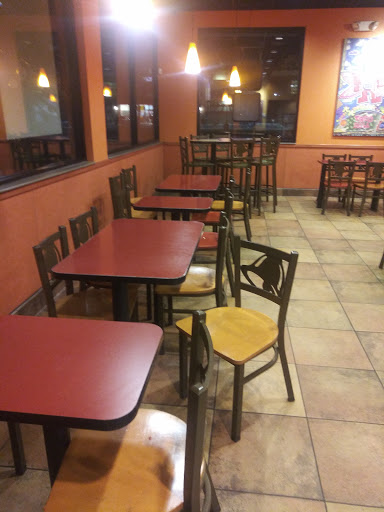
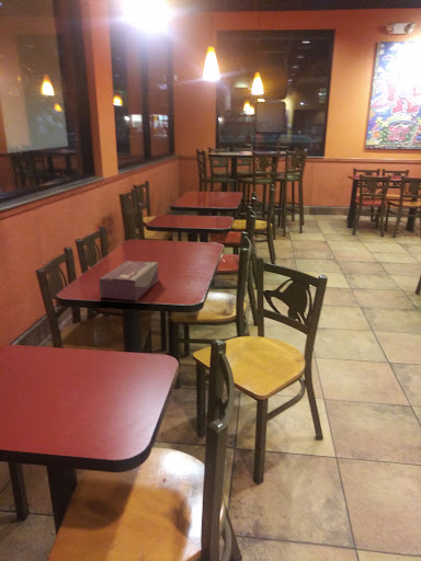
+ tissue box (129, 278)
